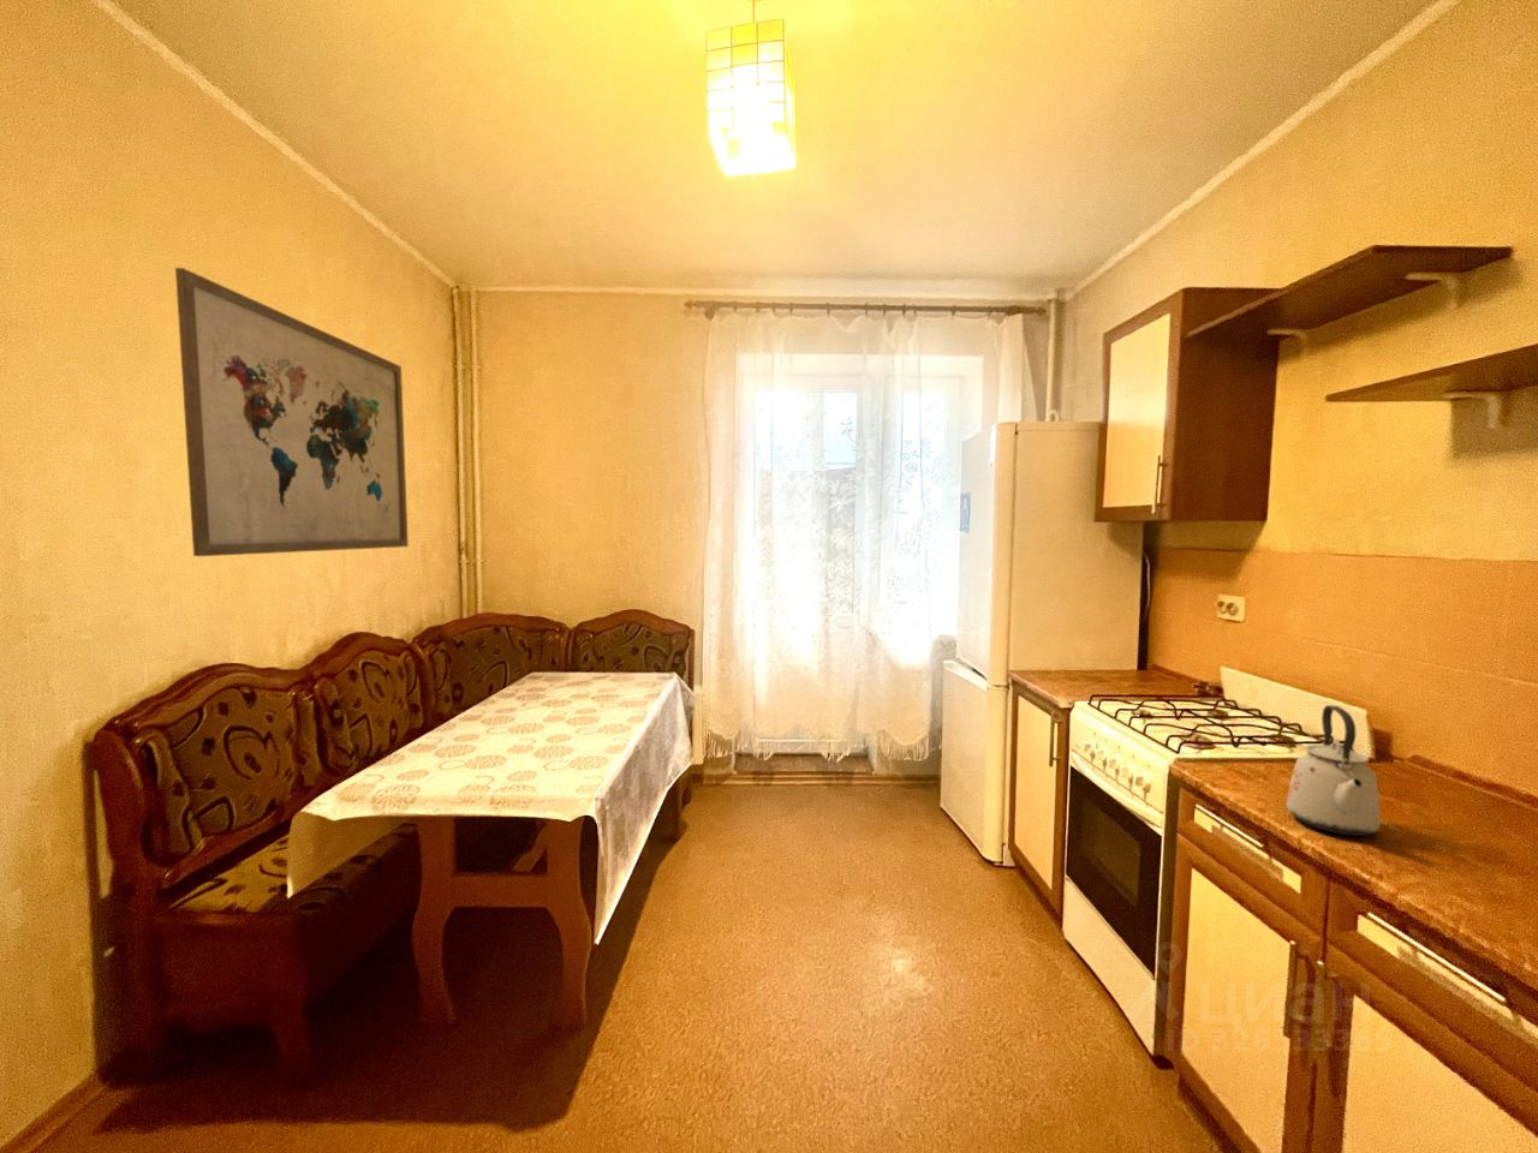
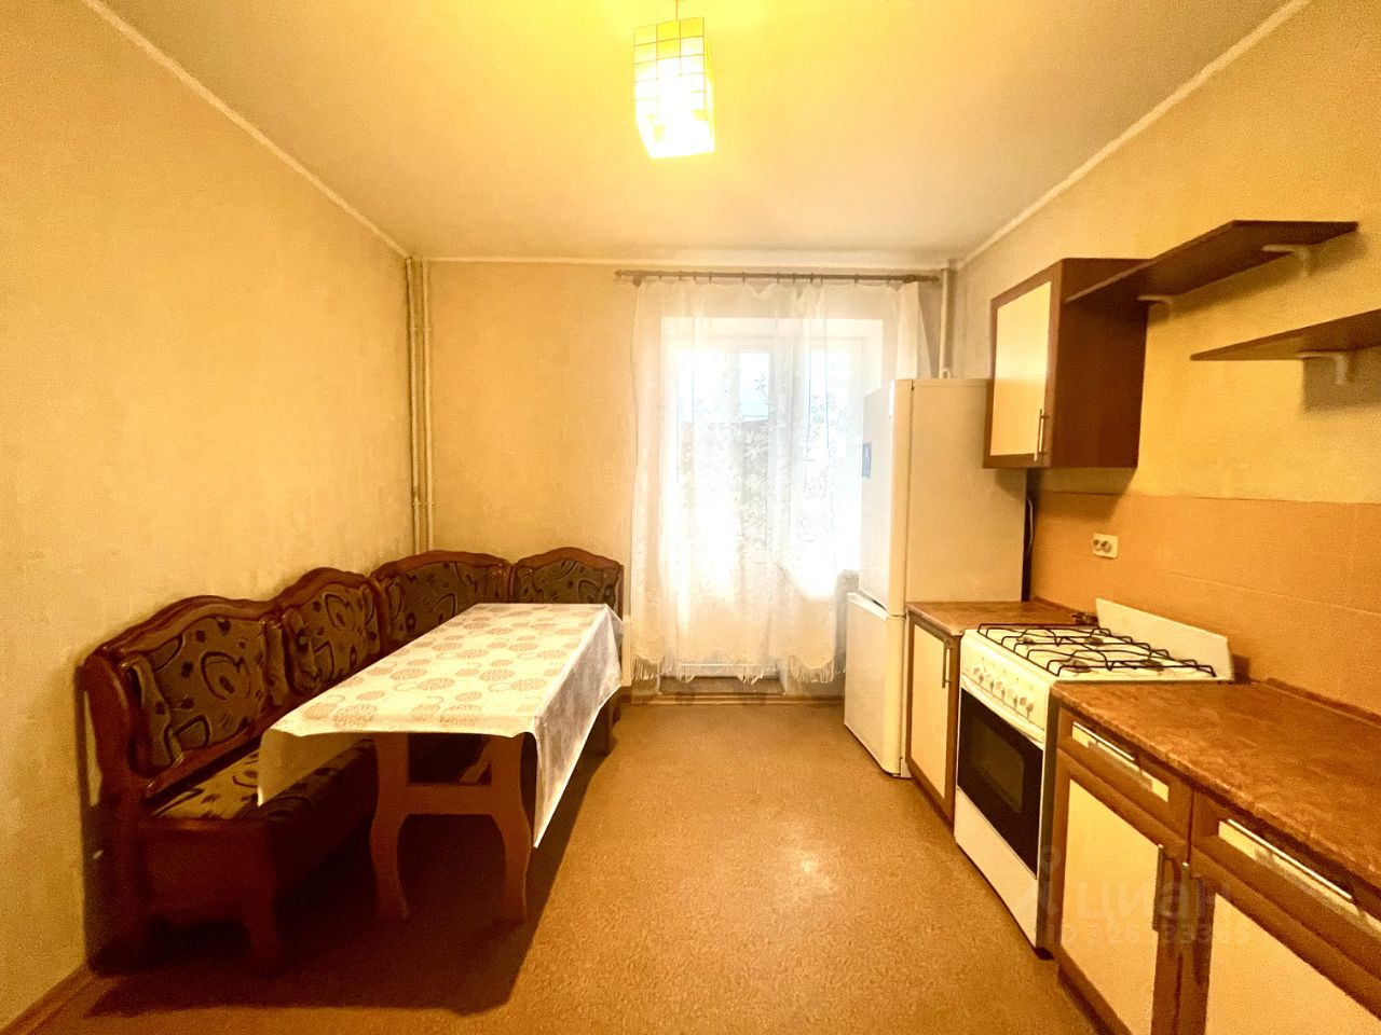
- wall art (320, 441)
- kettle (1339, 771)
